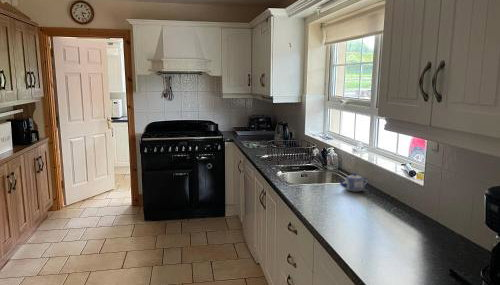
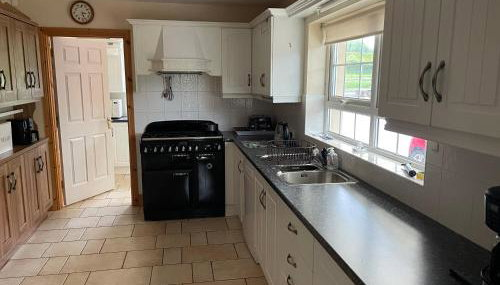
- teapot (352, 181)
